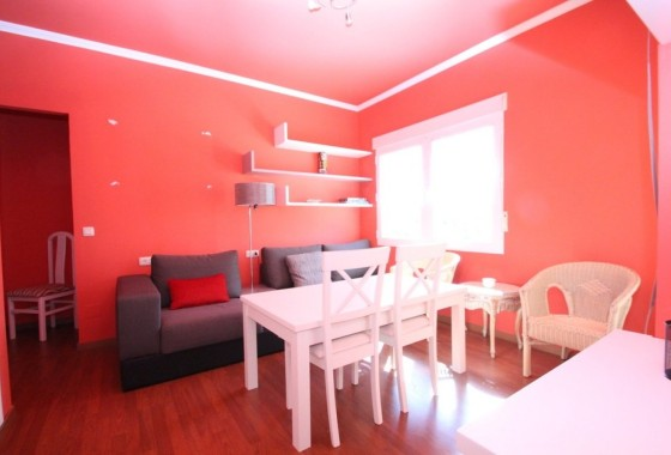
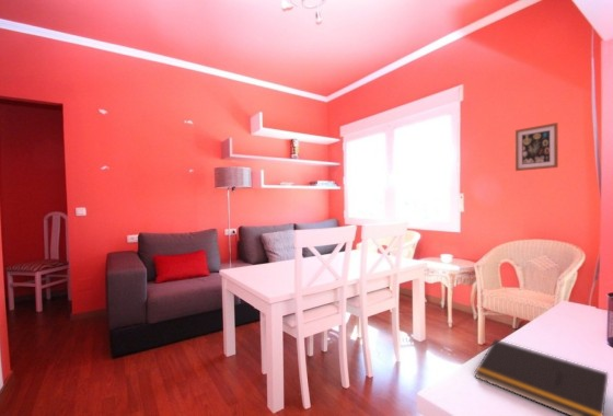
+ notepad (537, 374)
+ wall art (535, 148)
